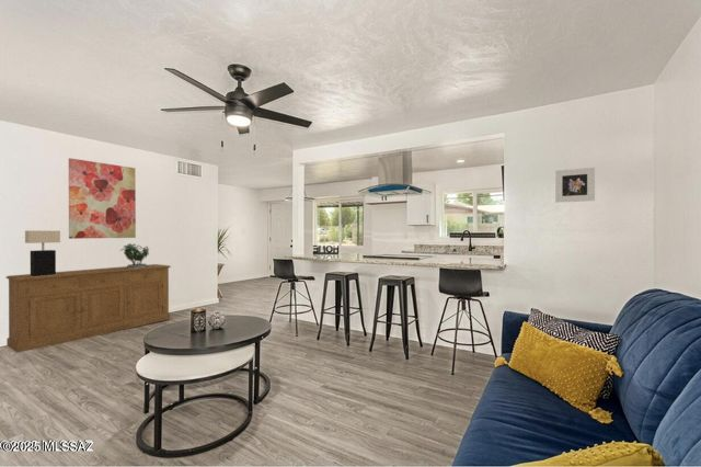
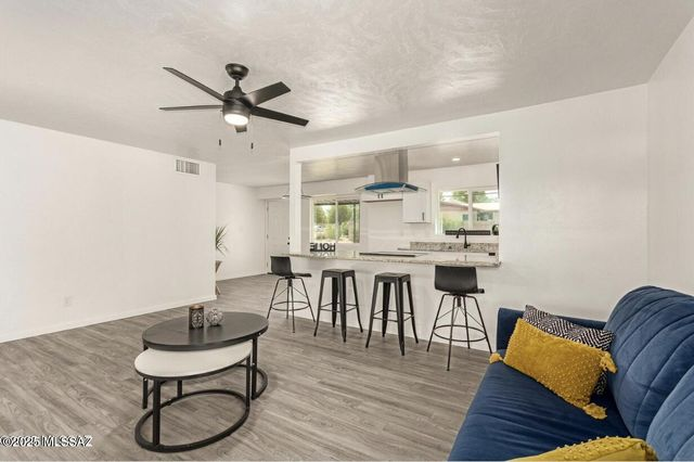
- potted plant (135, 254)
- wall art (104, 201)
- sideboard (99, 300)
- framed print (574, 185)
- table lamp (43, 252)
